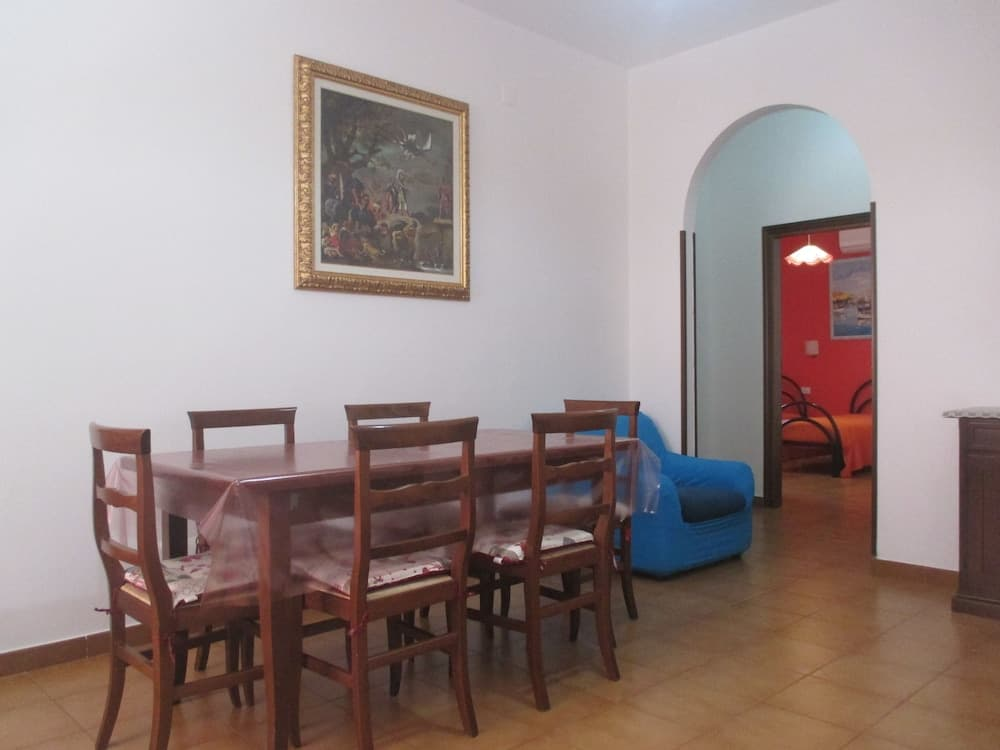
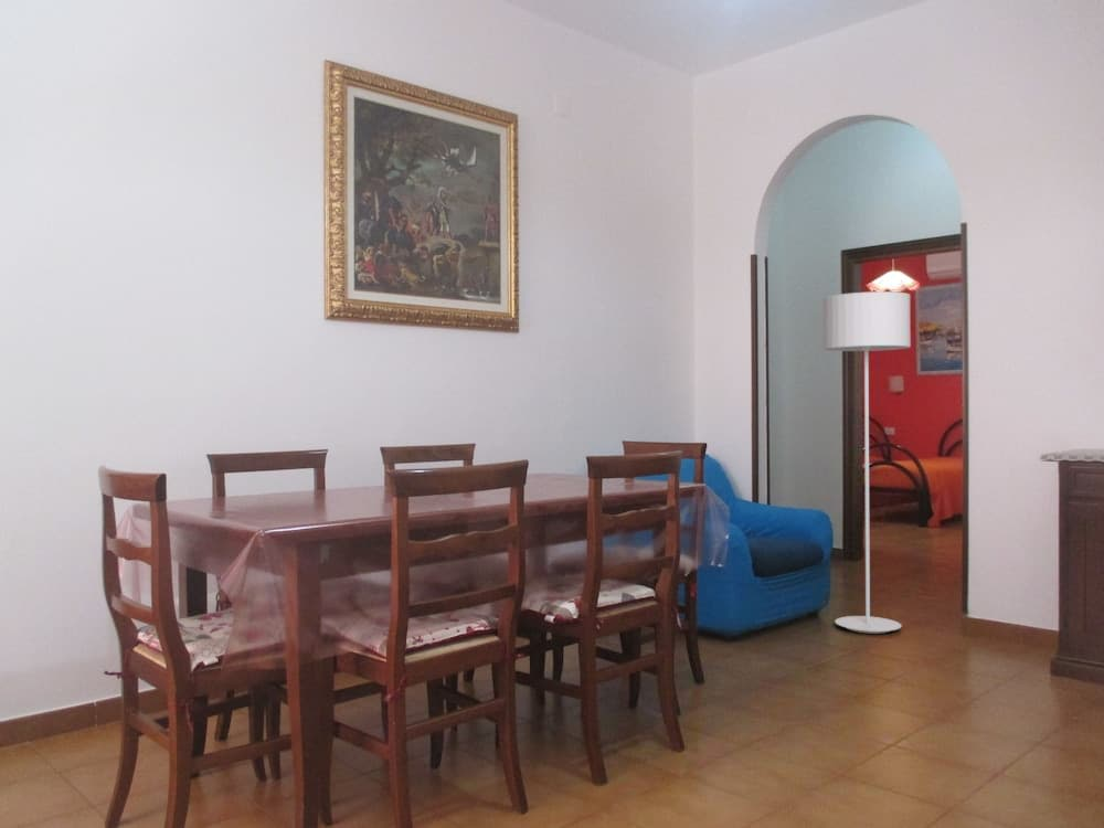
+ floor lamp (867, 463)
